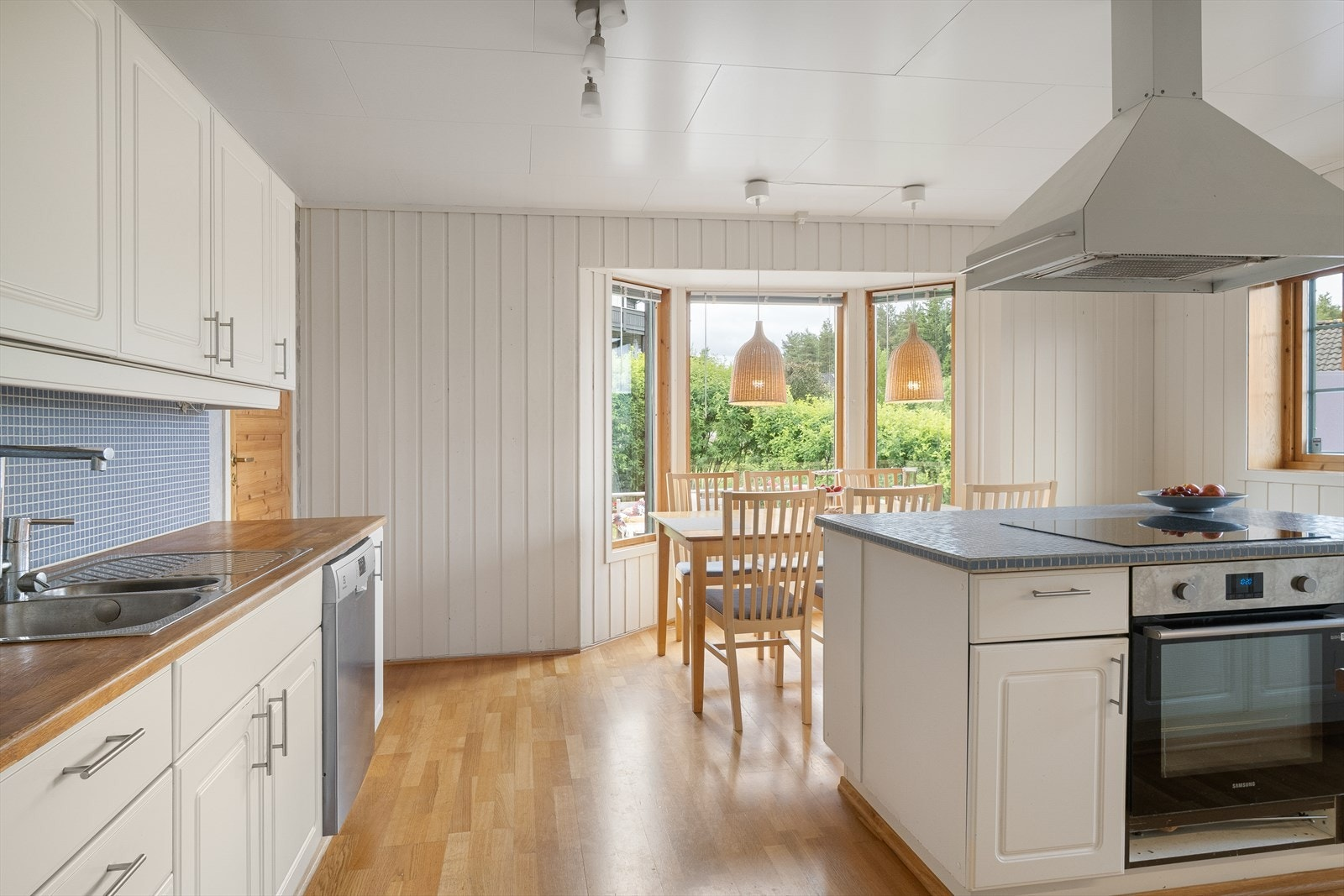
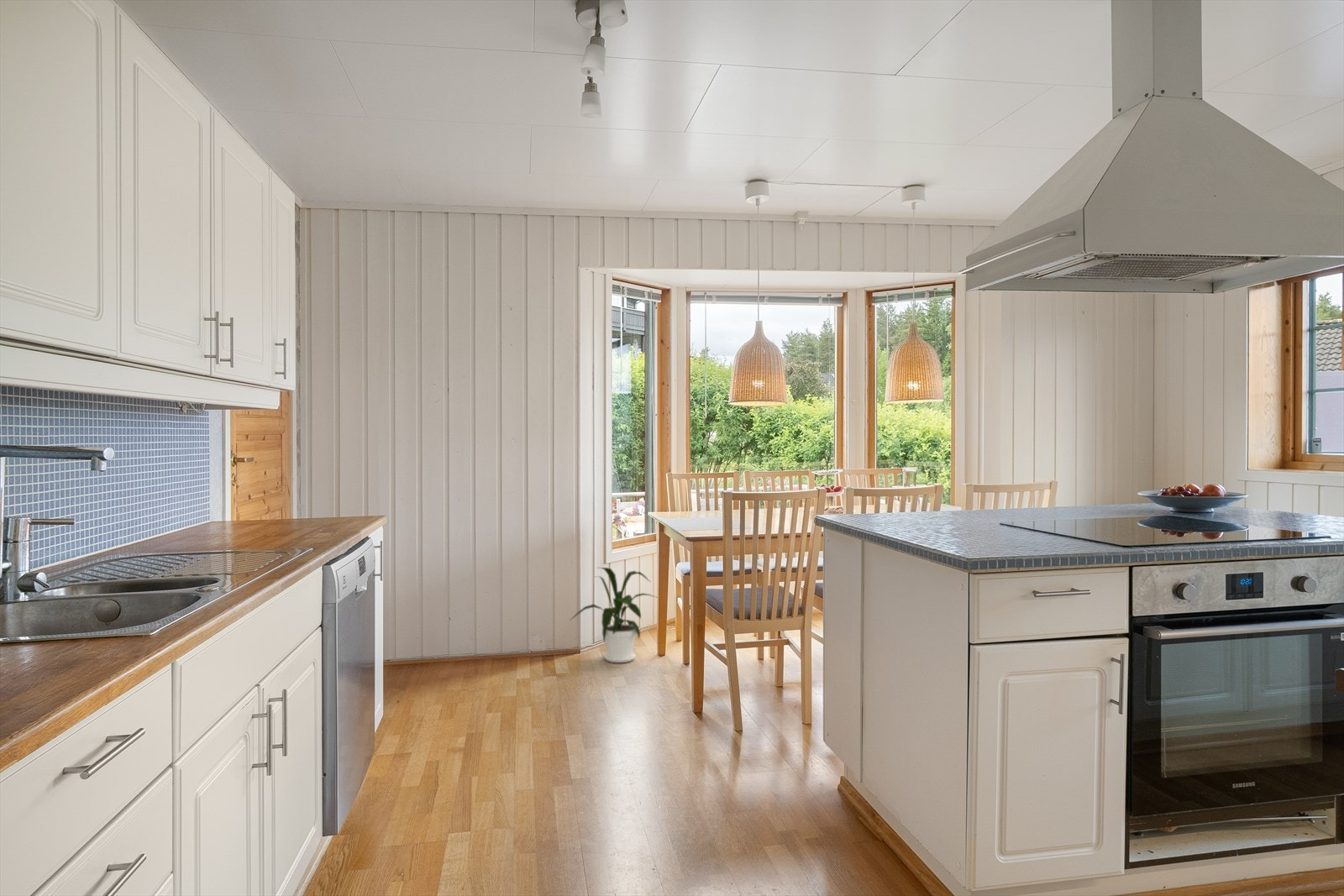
+ house plant (619, 611)
